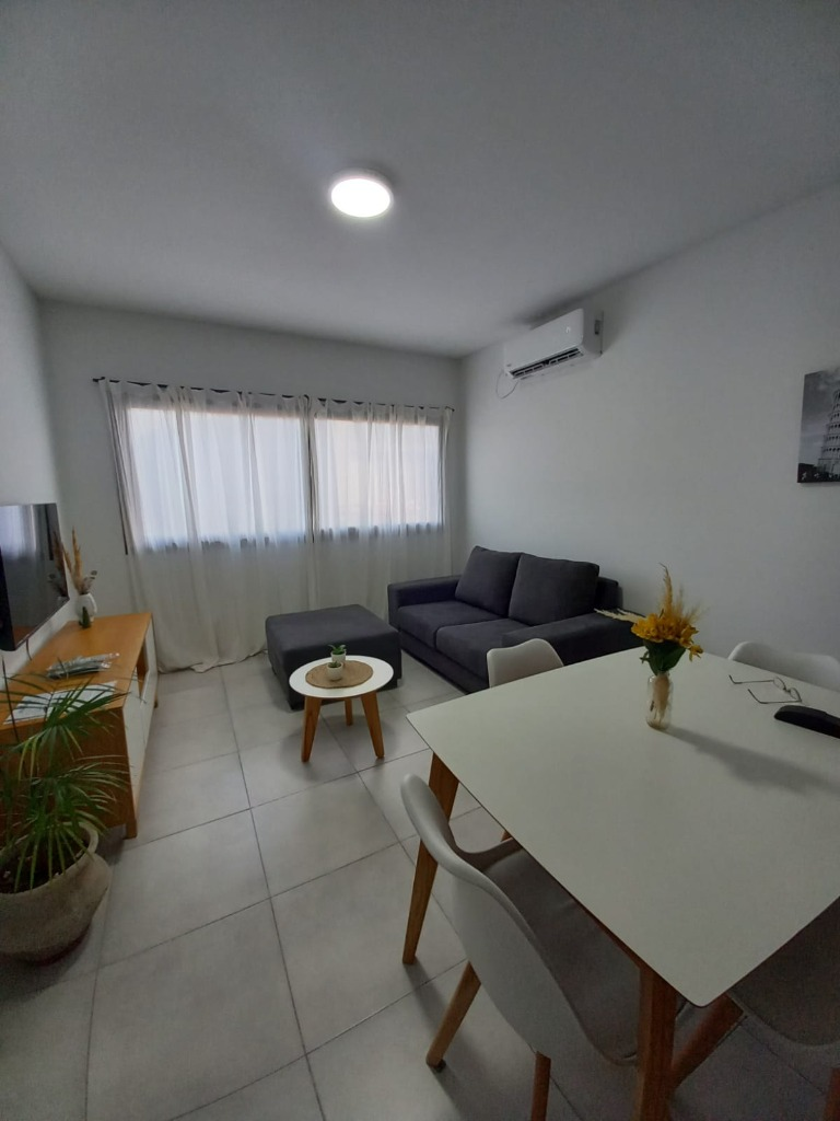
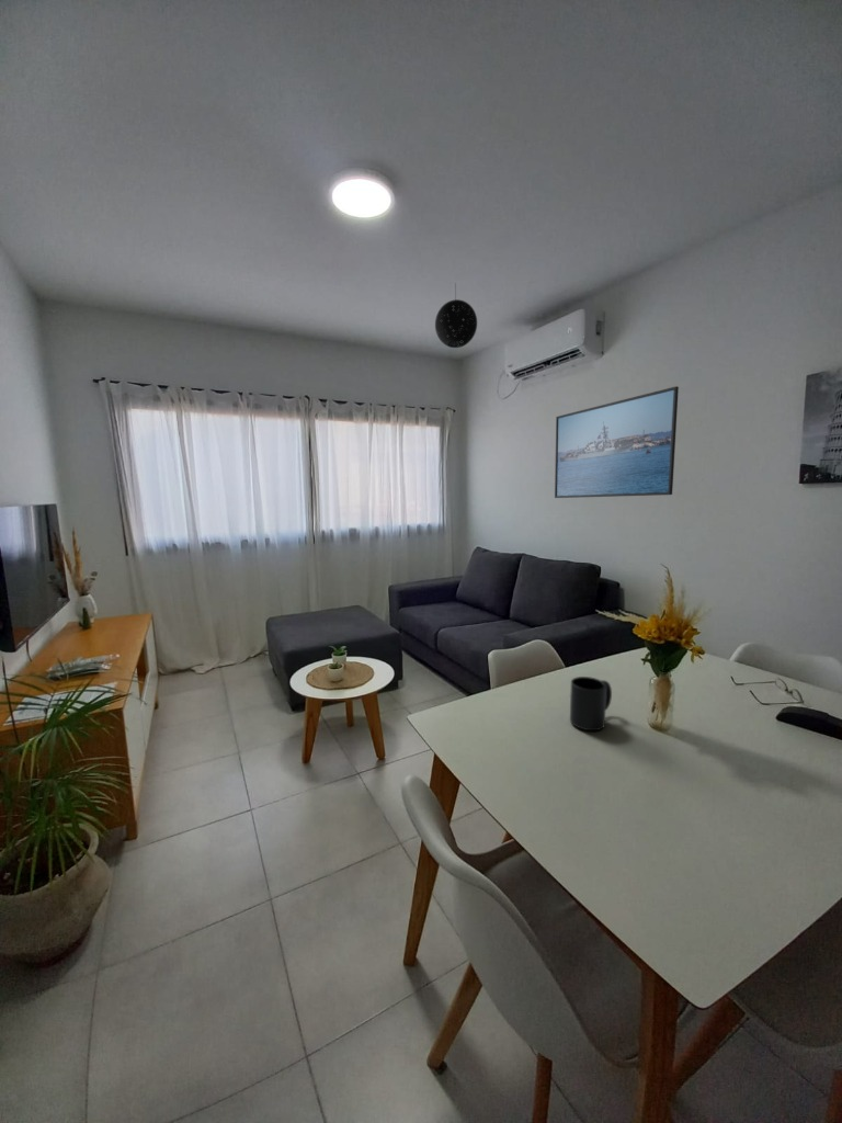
+ mug (592, 701)
+ pendant light (455, 314)
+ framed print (606, 451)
